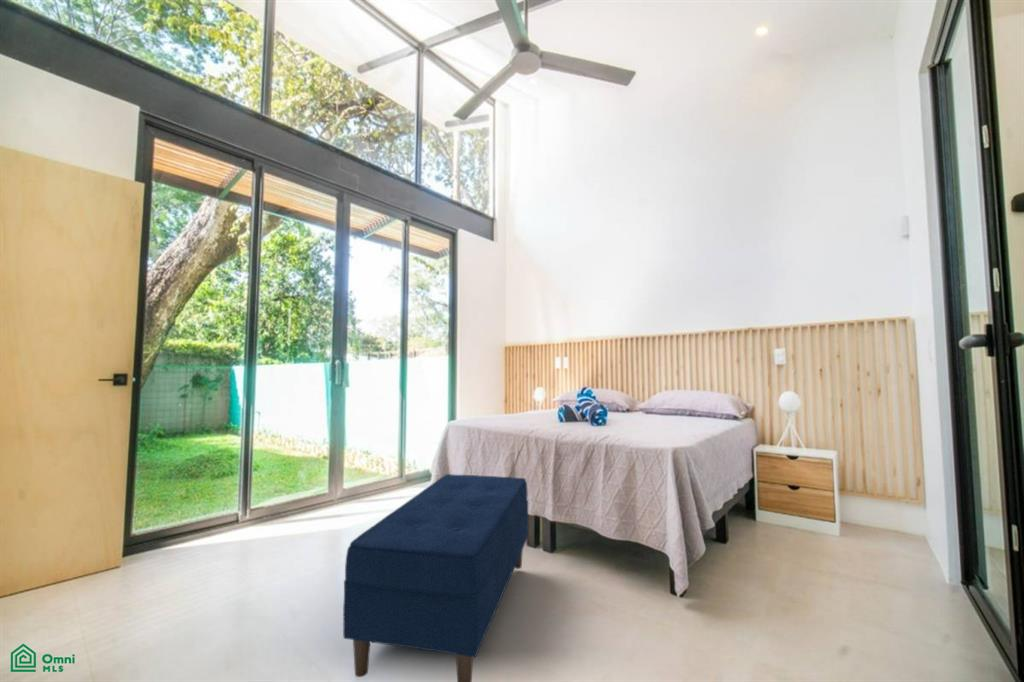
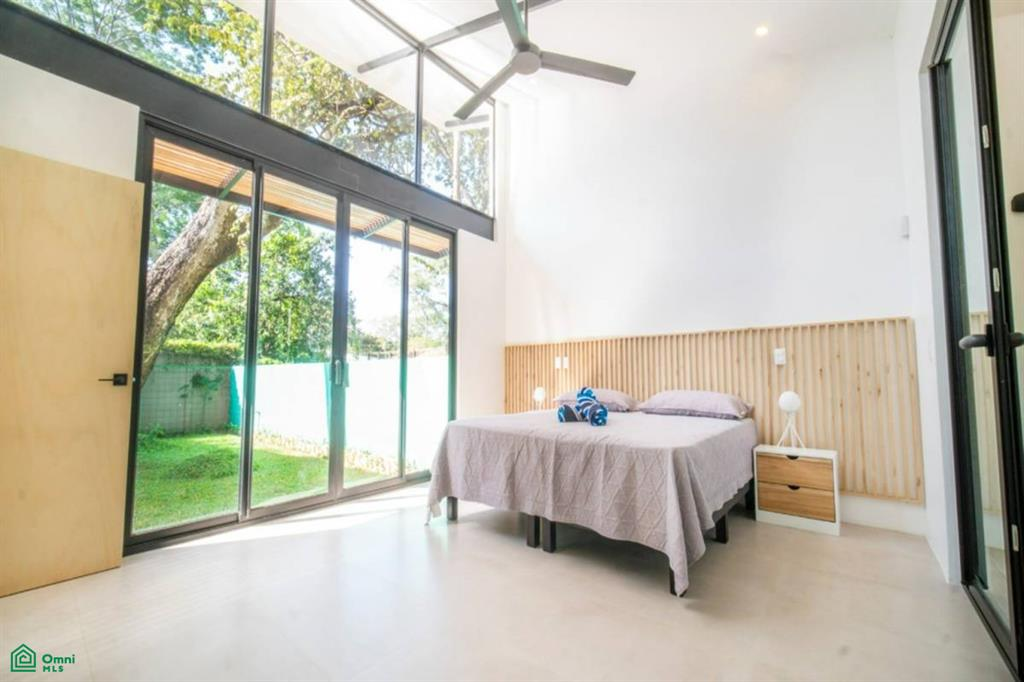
- bench (456, 556)
